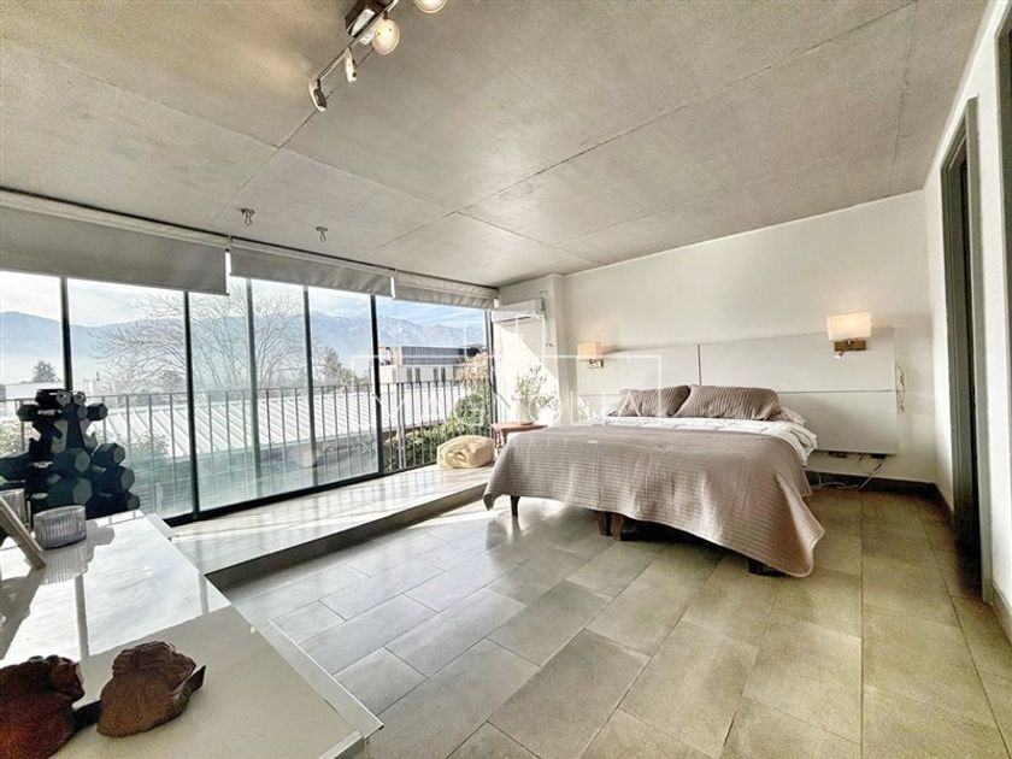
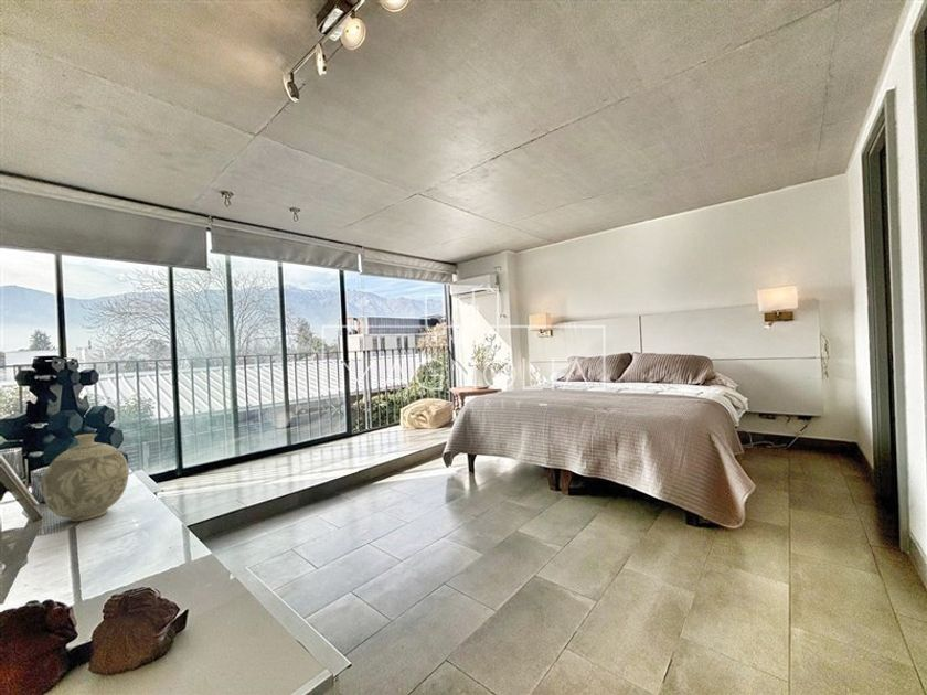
+ decorative vase (87, 474)
